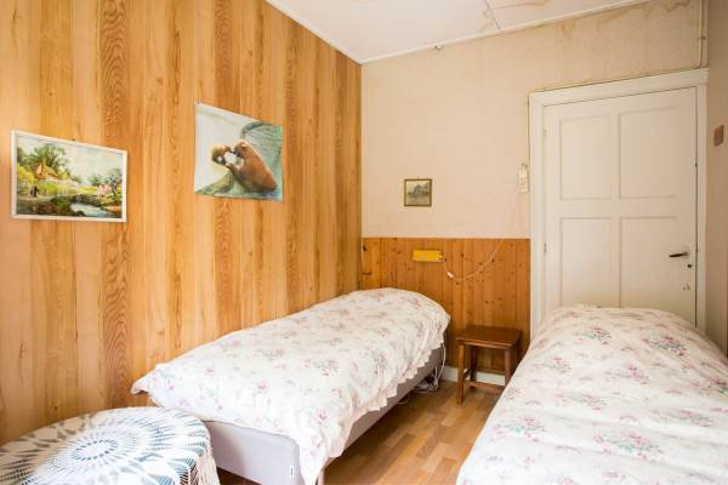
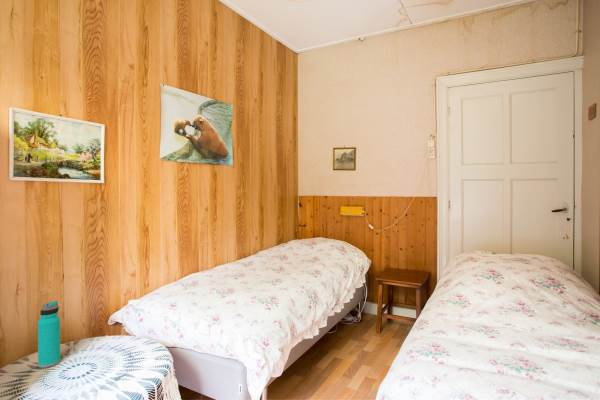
+ water bottle (49, 333)
